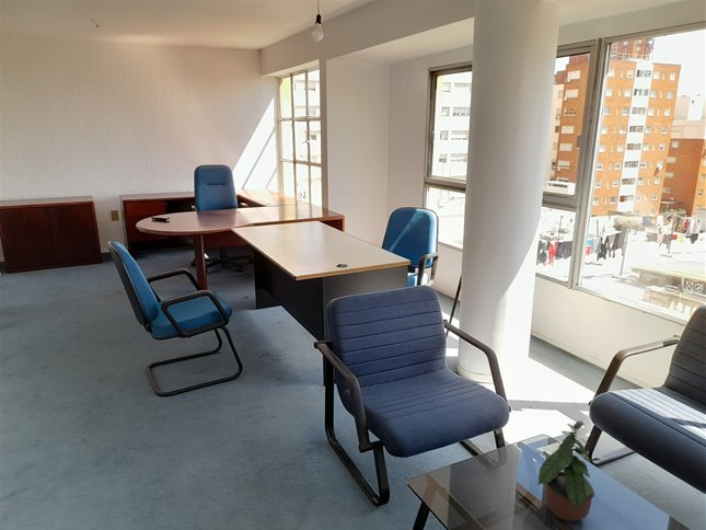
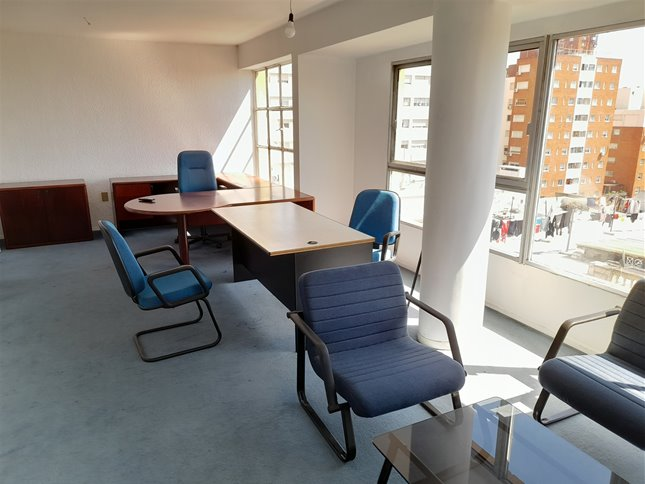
- potted plant (567, 465)
